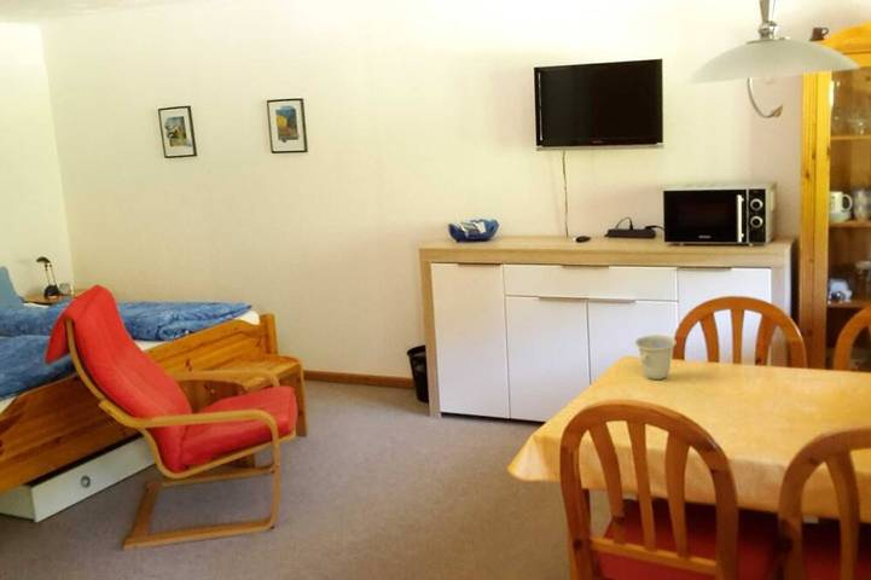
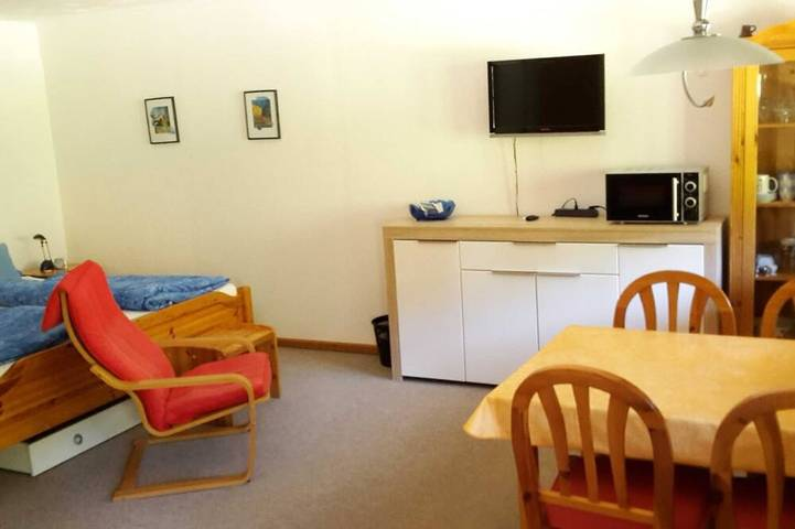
- cup (656, 359)
